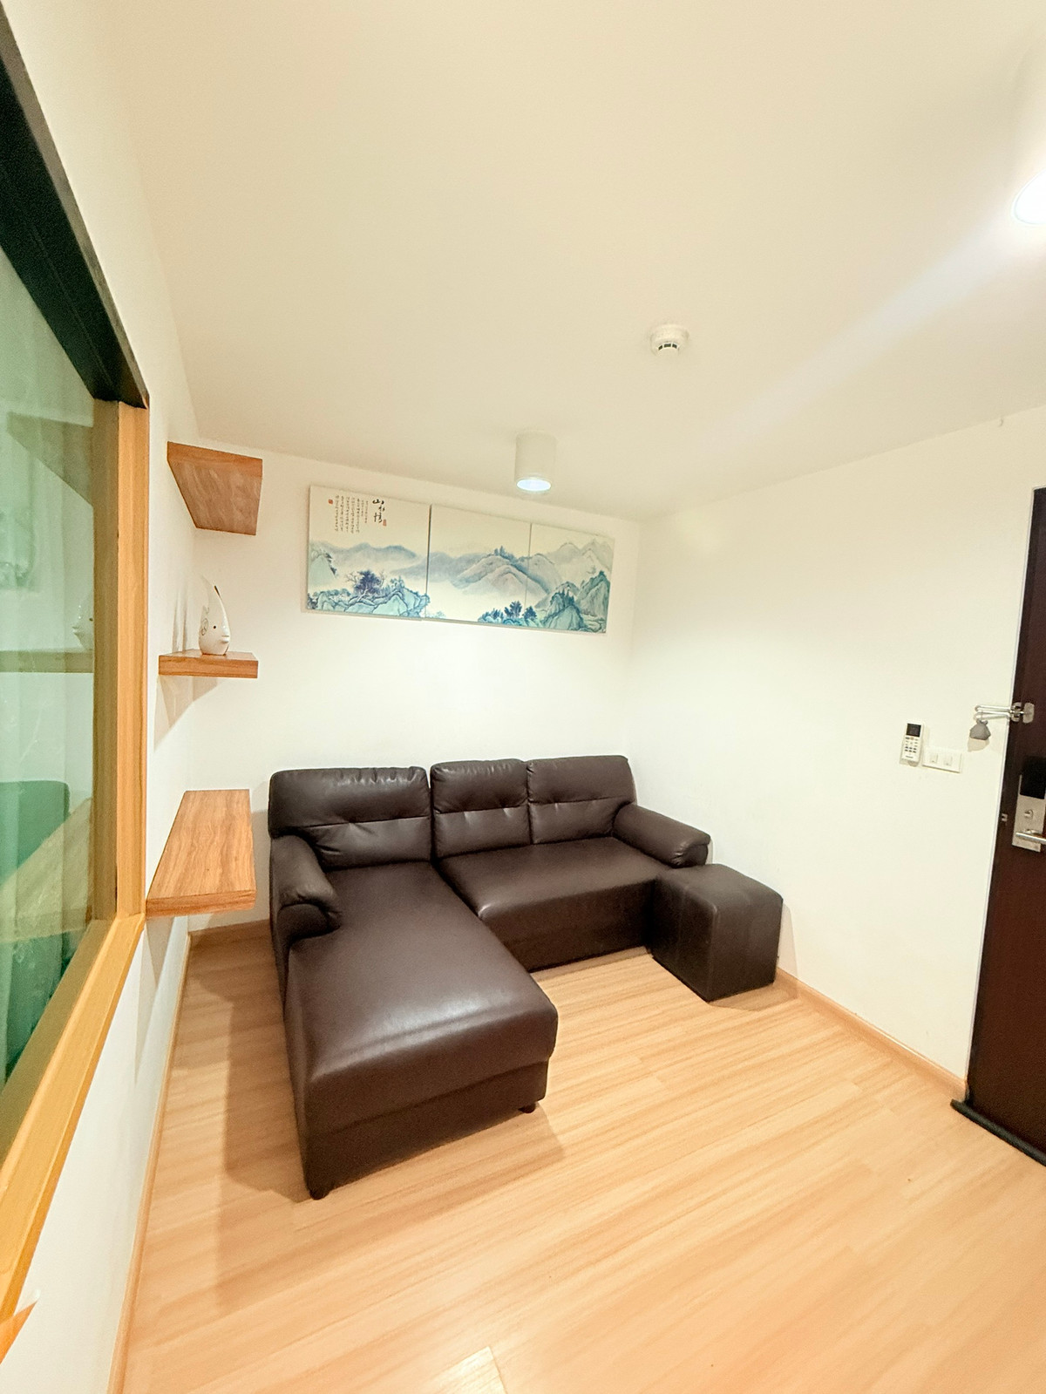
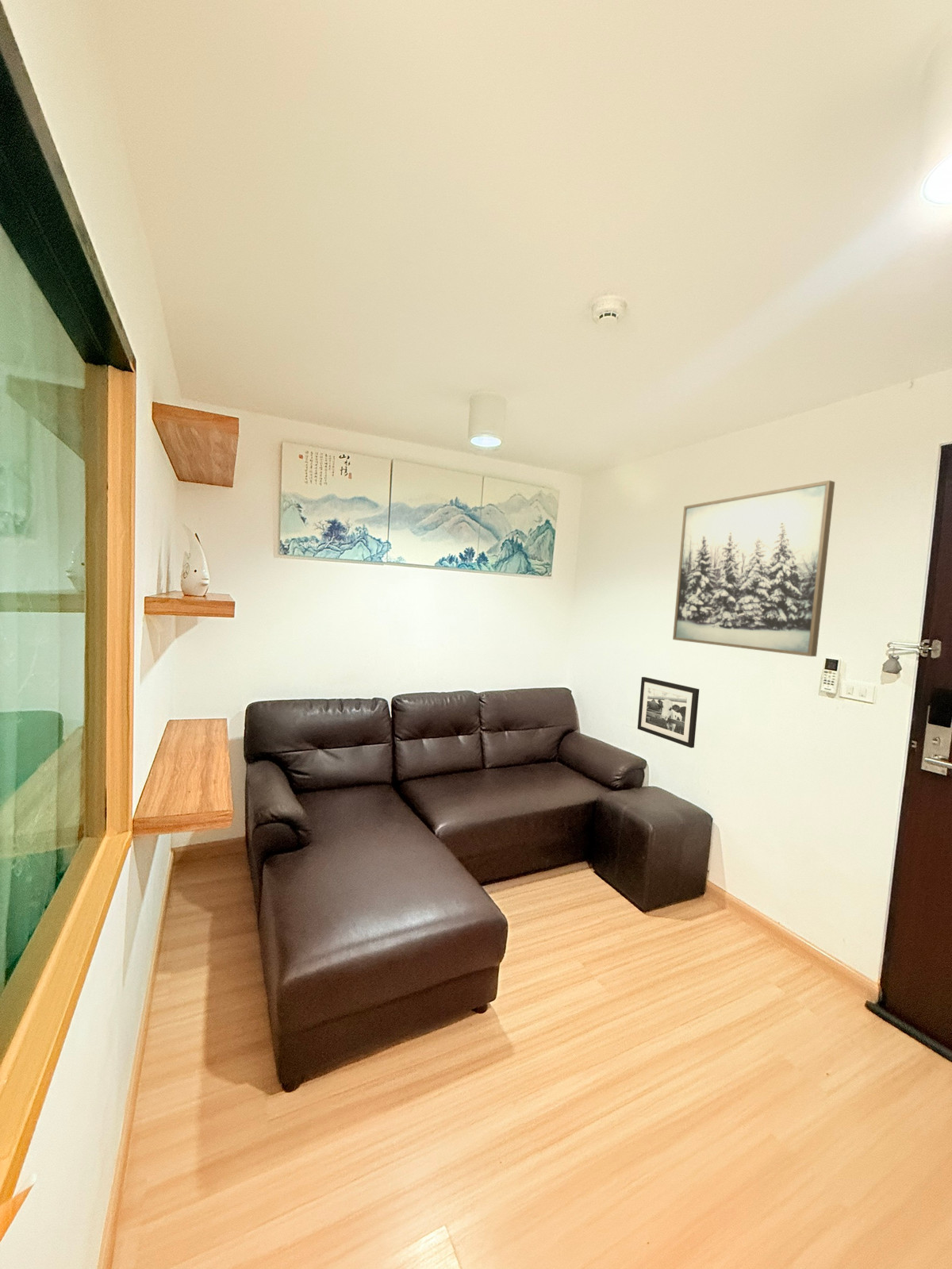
+ picture frame (666, 710)
+ wall art (742, 571)
